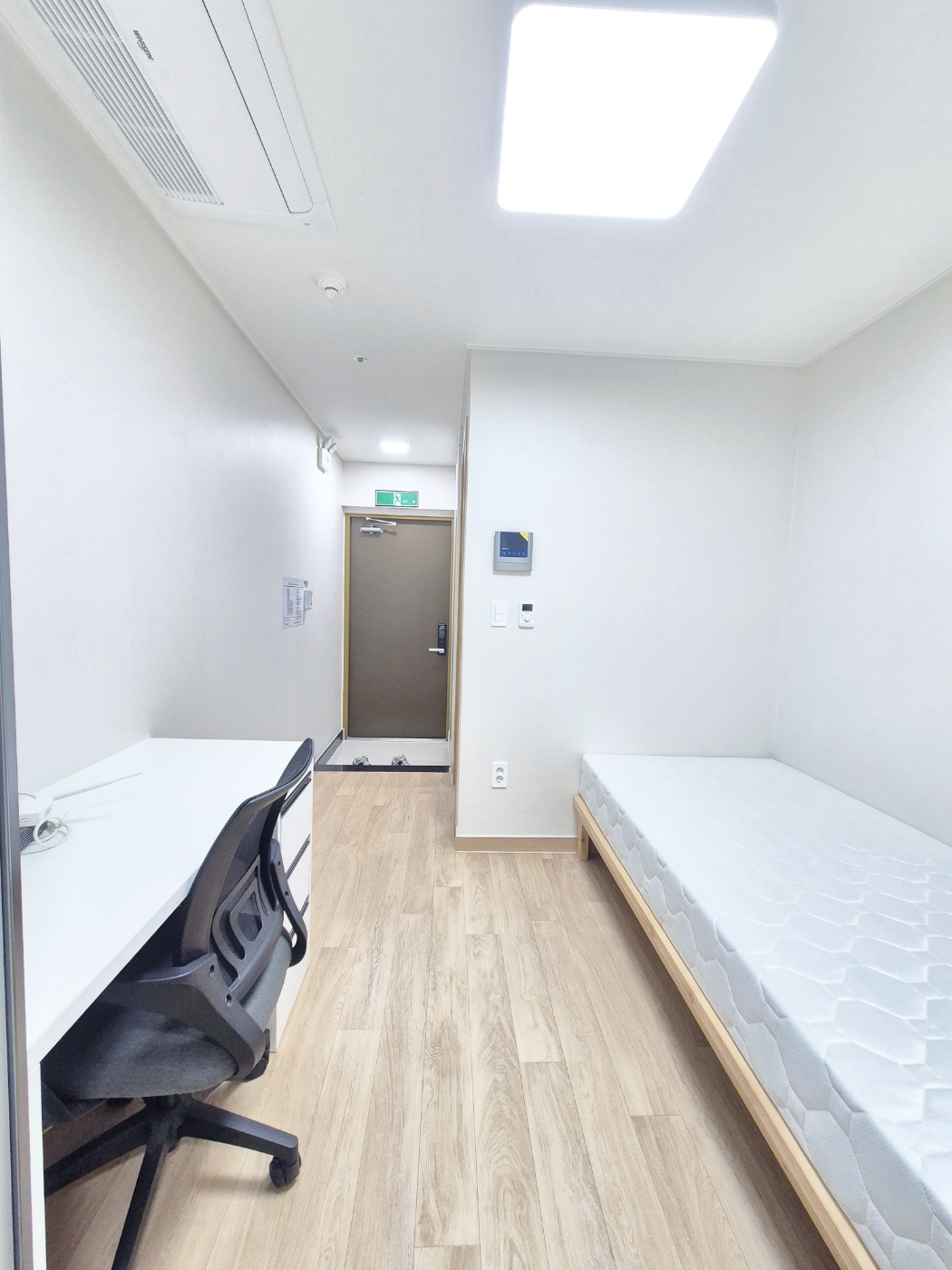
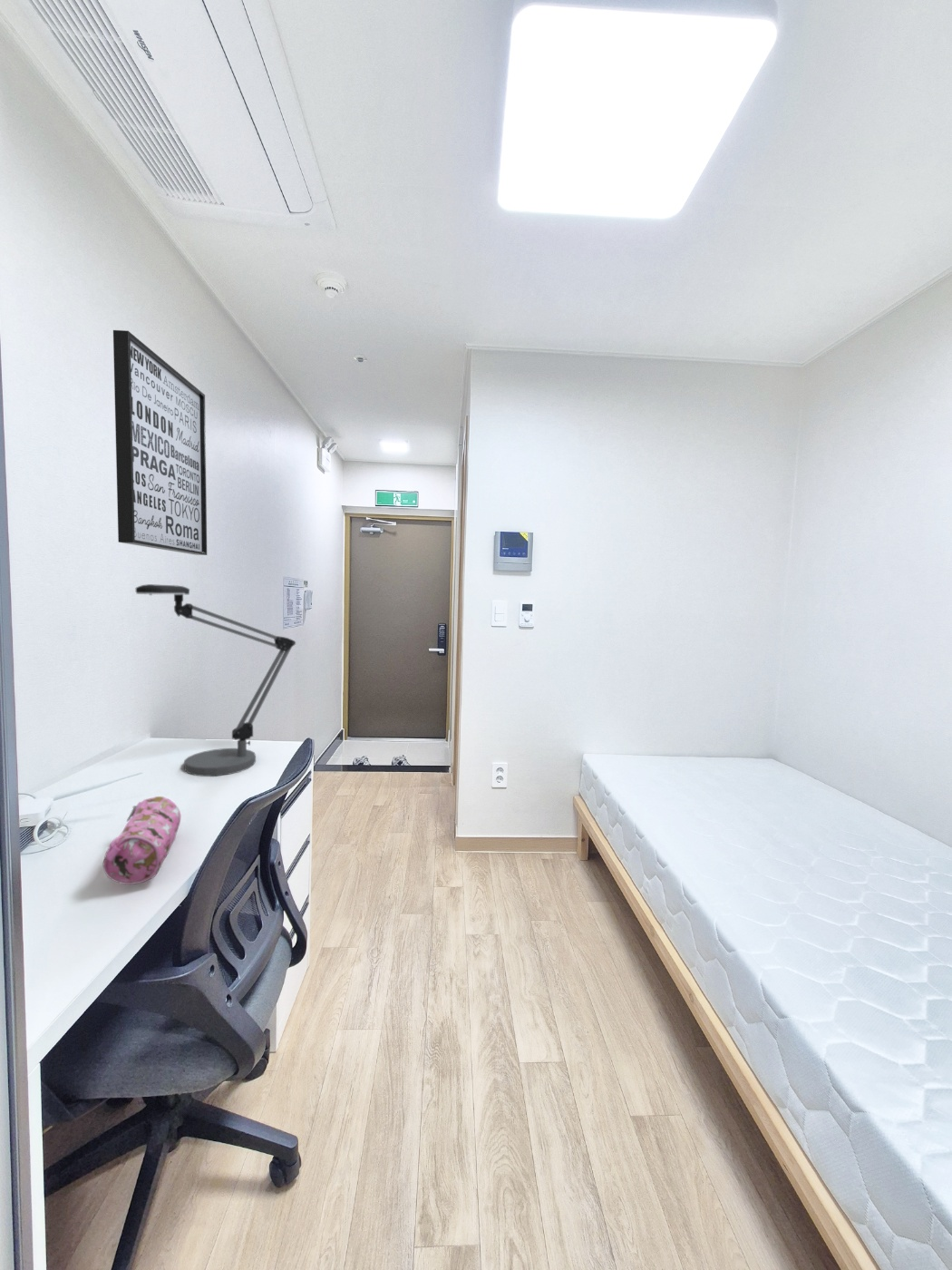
+ desk lamp (252, 698)
+ pencil case (145, 836)
+ wall art (167, 459)
